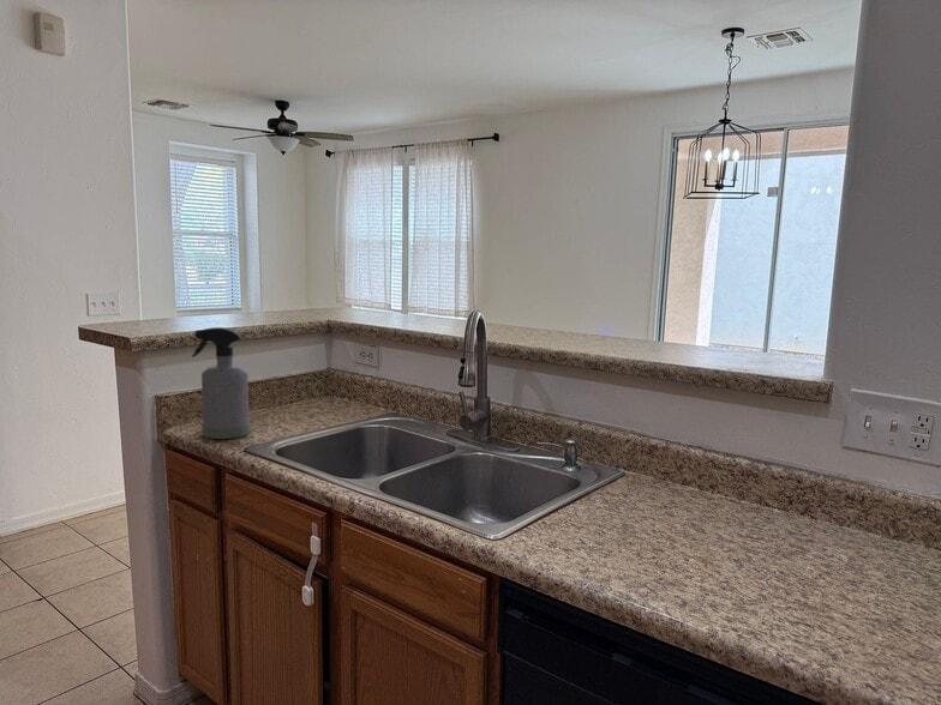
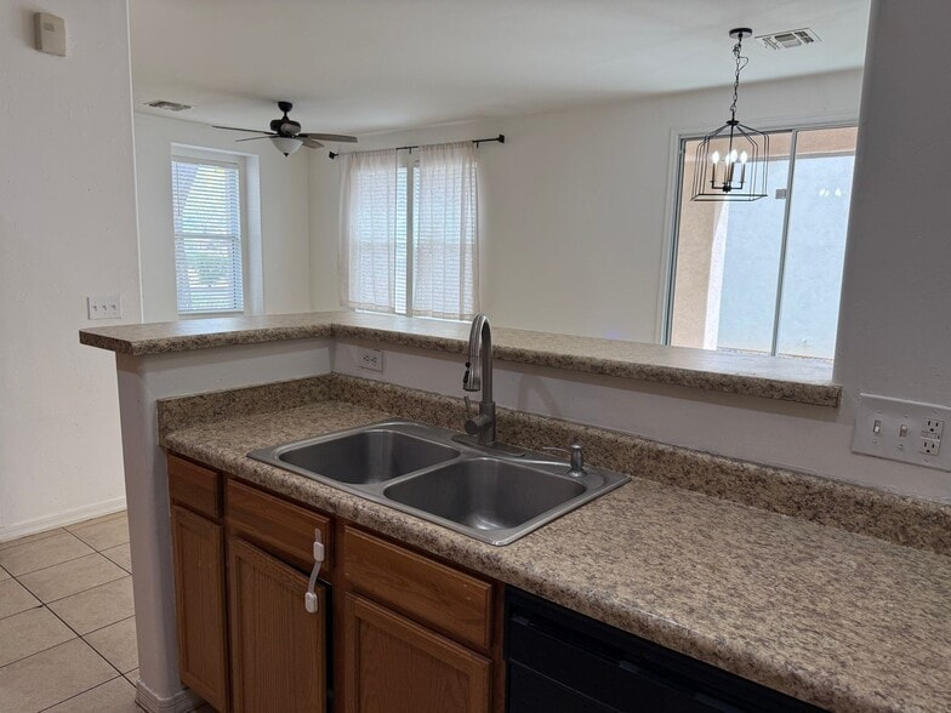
- spray bottle (221, 380)
